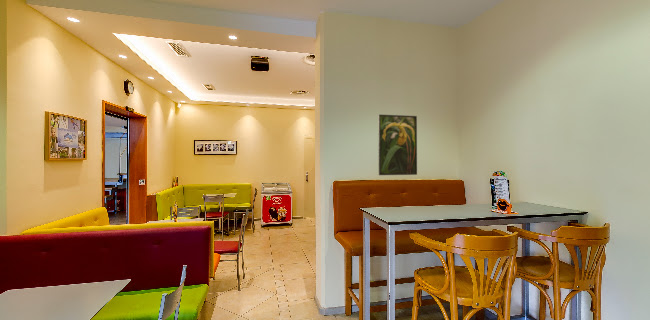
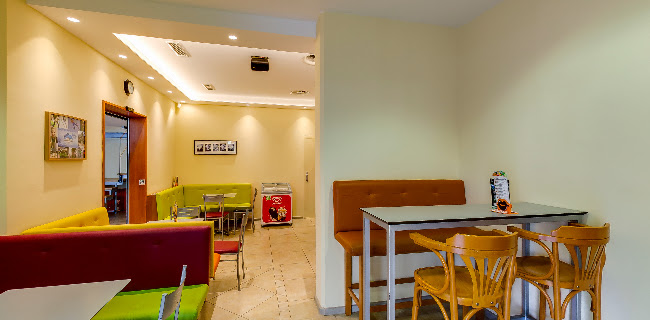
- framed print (398, 145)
